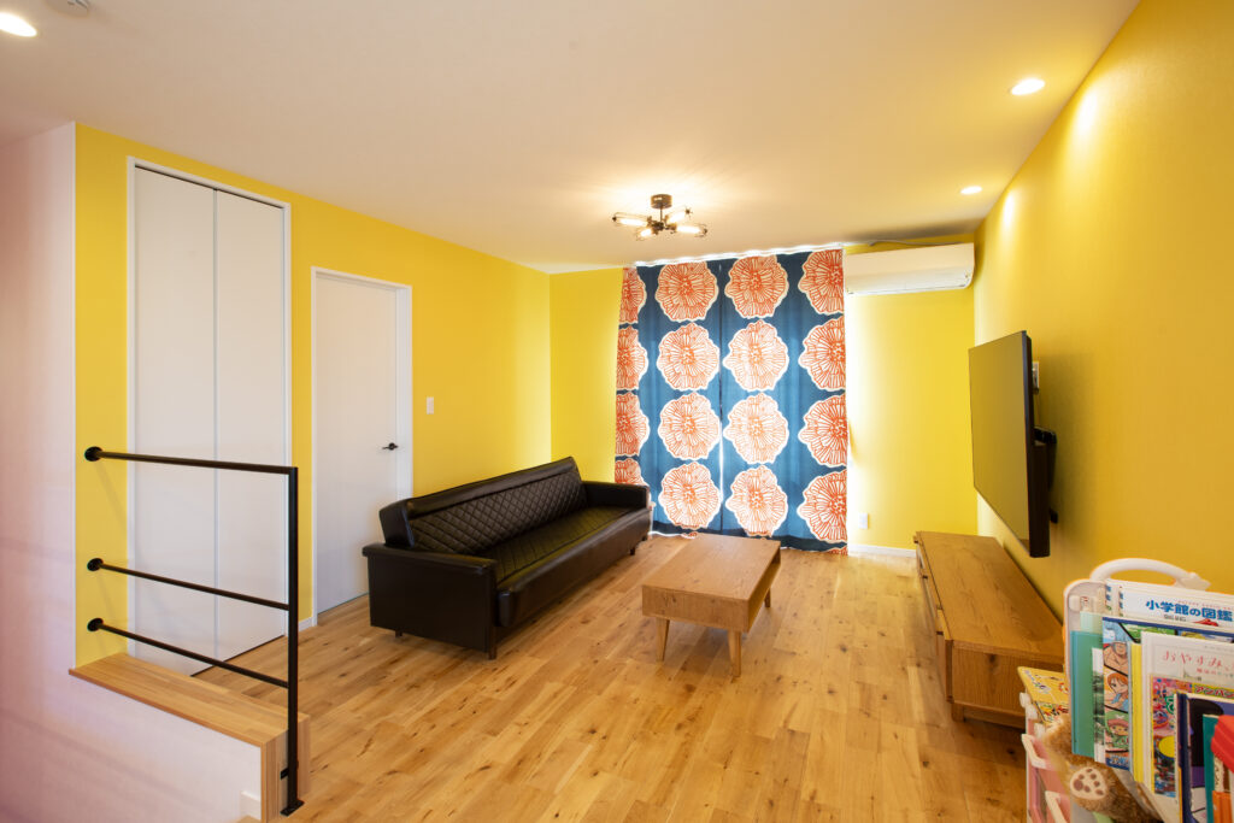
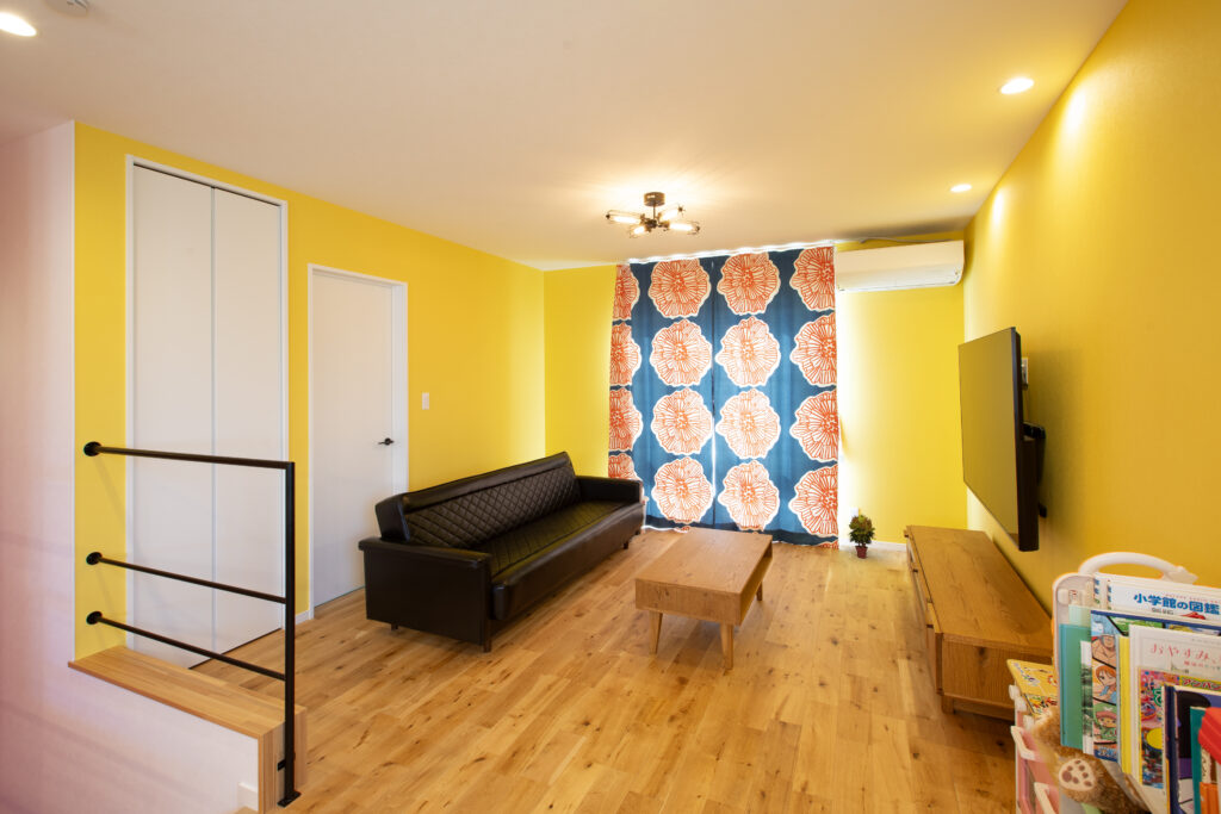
+ potted plant (862, 535)
